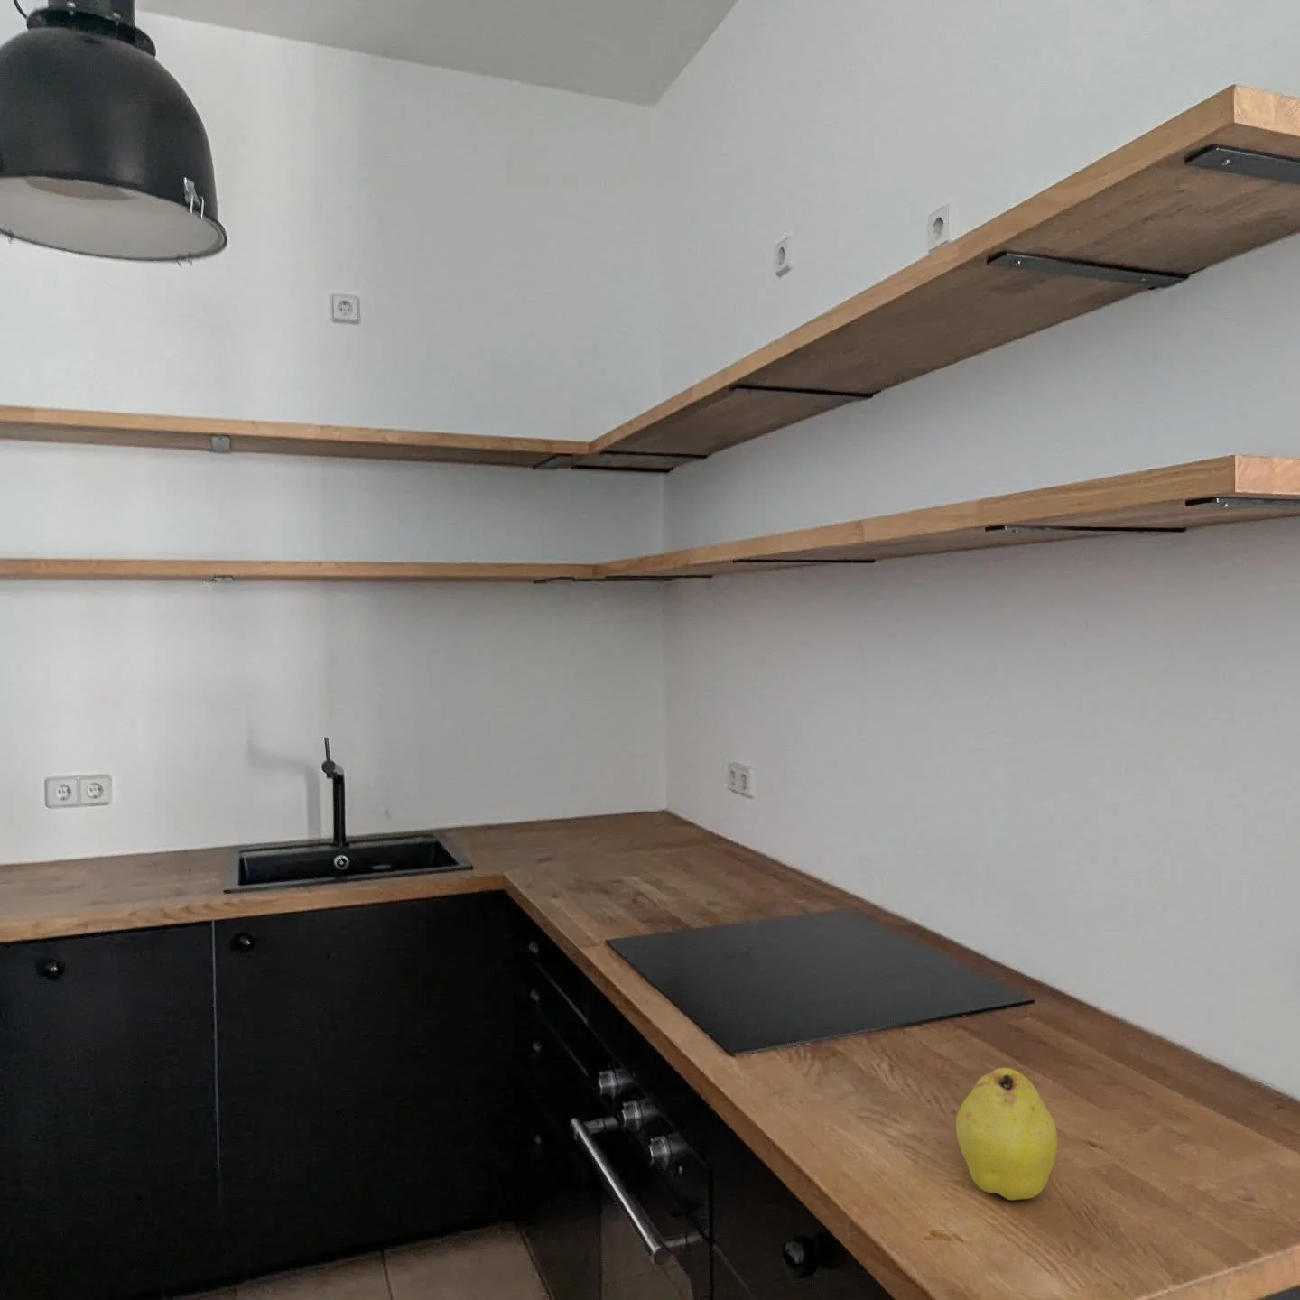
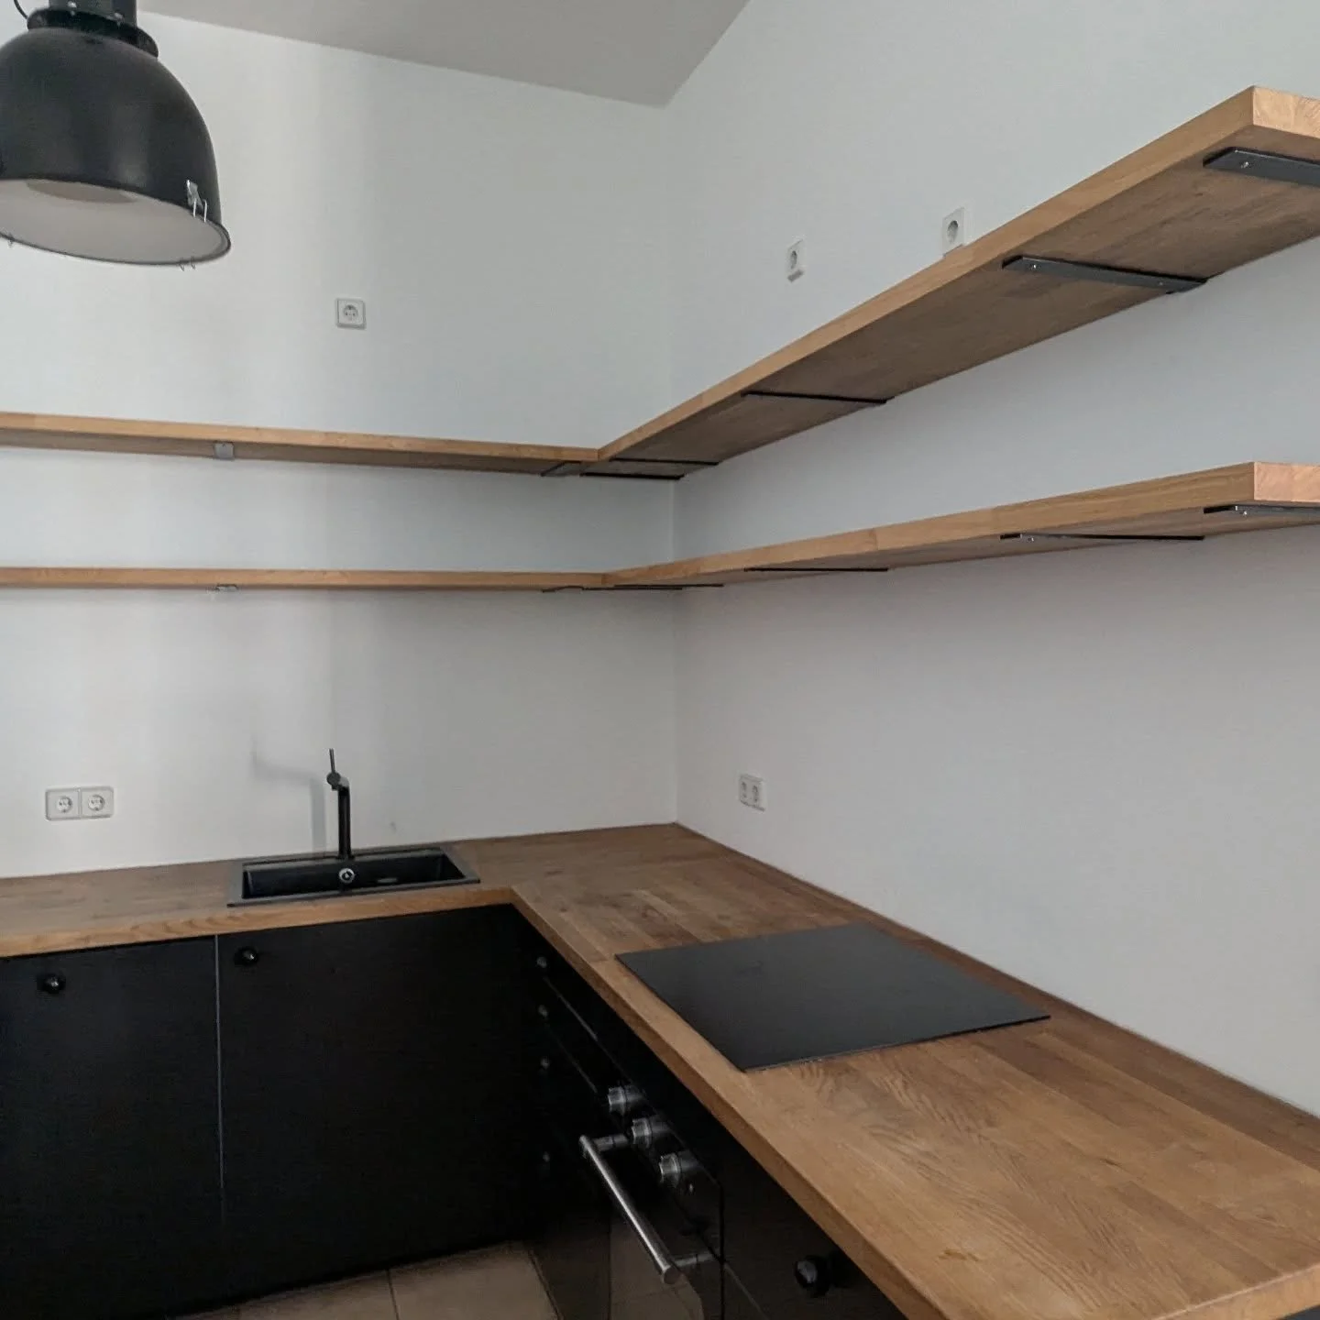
- fruit (1007, 1130)
